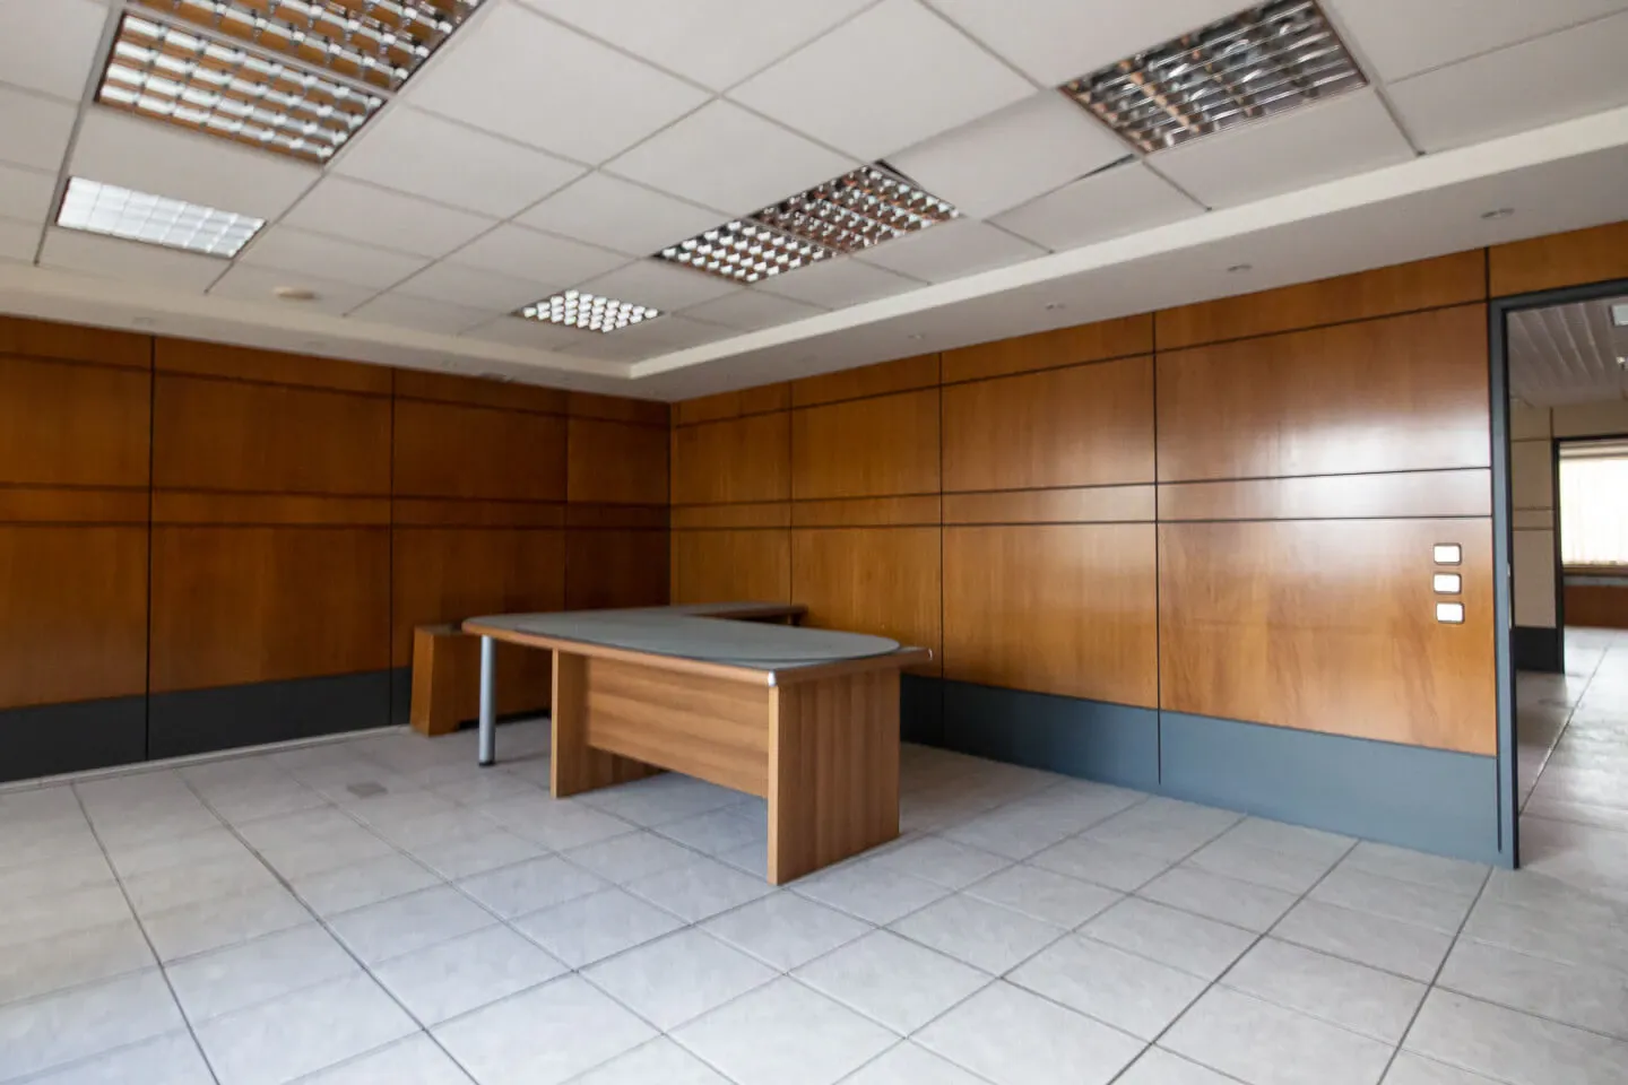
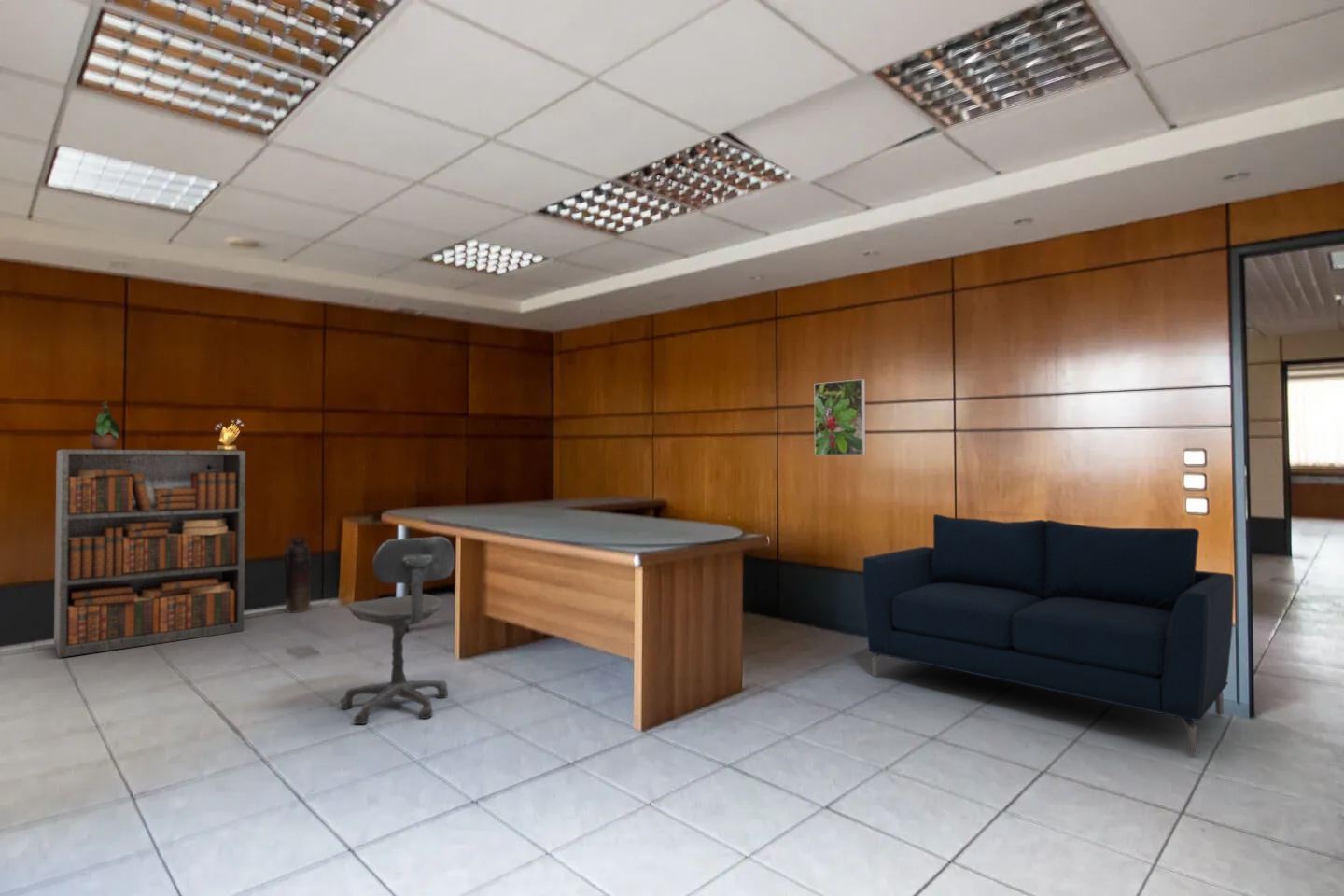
+ award (230, 434)
+ potted plant (105, 425)
+ fire extinguisher (297, 573)
+ sofa (1033, 608)
+ bookcase (153, 543)
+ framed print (839, 418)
+ office chair (399, 620)
